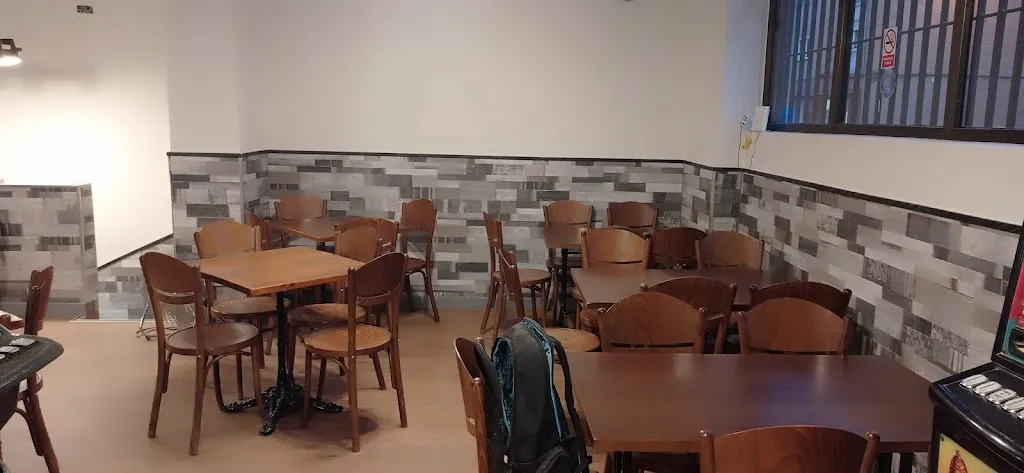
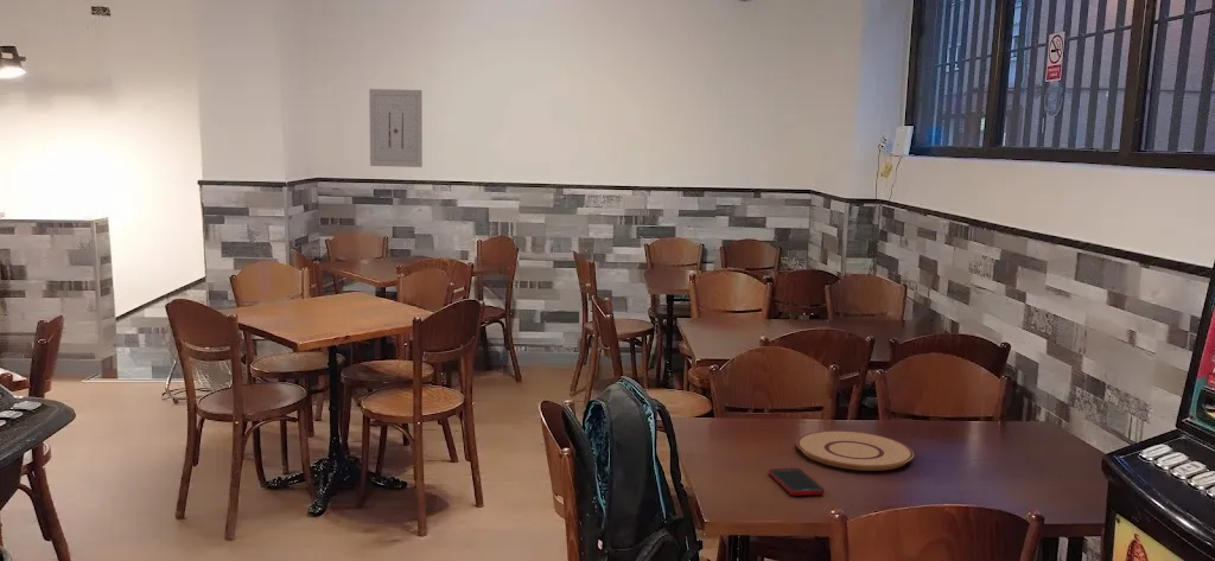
+ wall art (395, 128)
+ plate (853, 450)
+ cell phone (795, 480)
